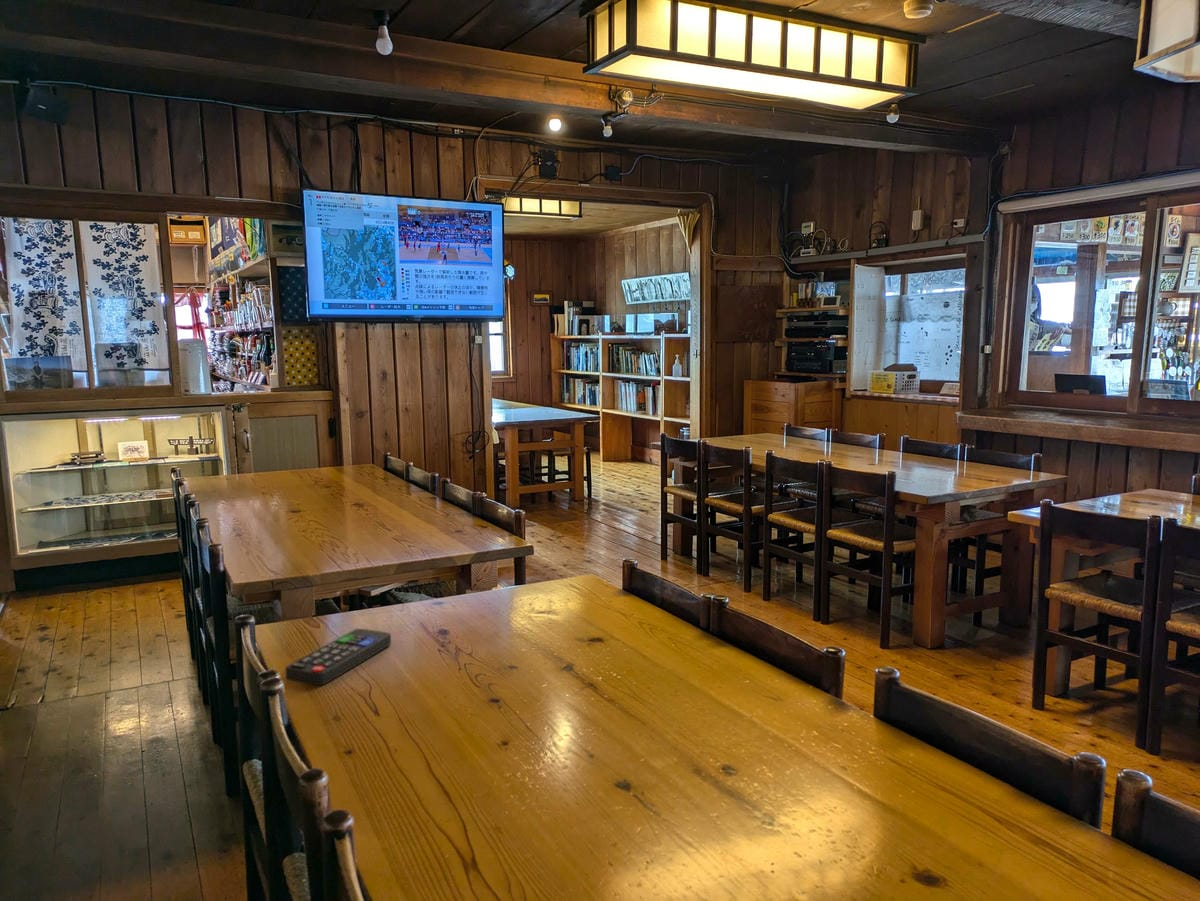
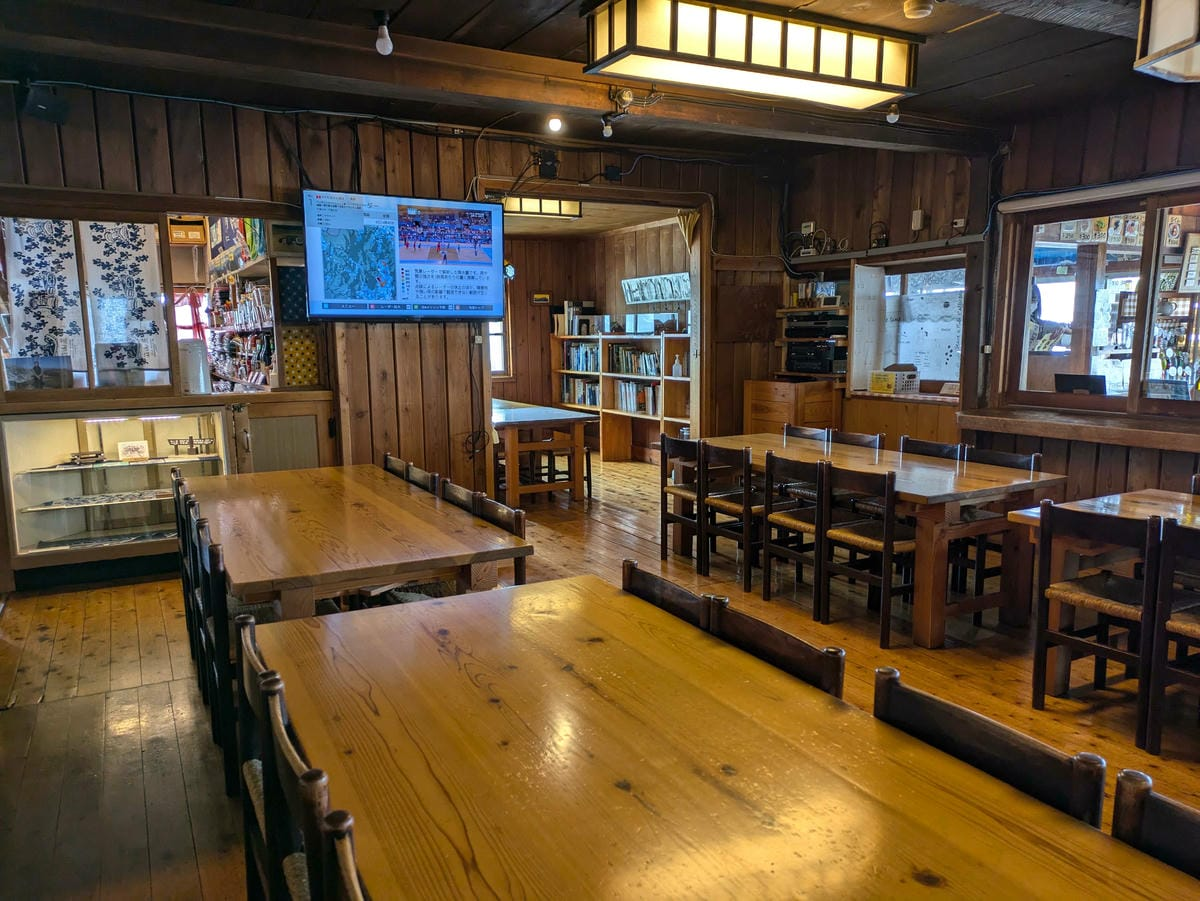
- remote control (341, 654)
